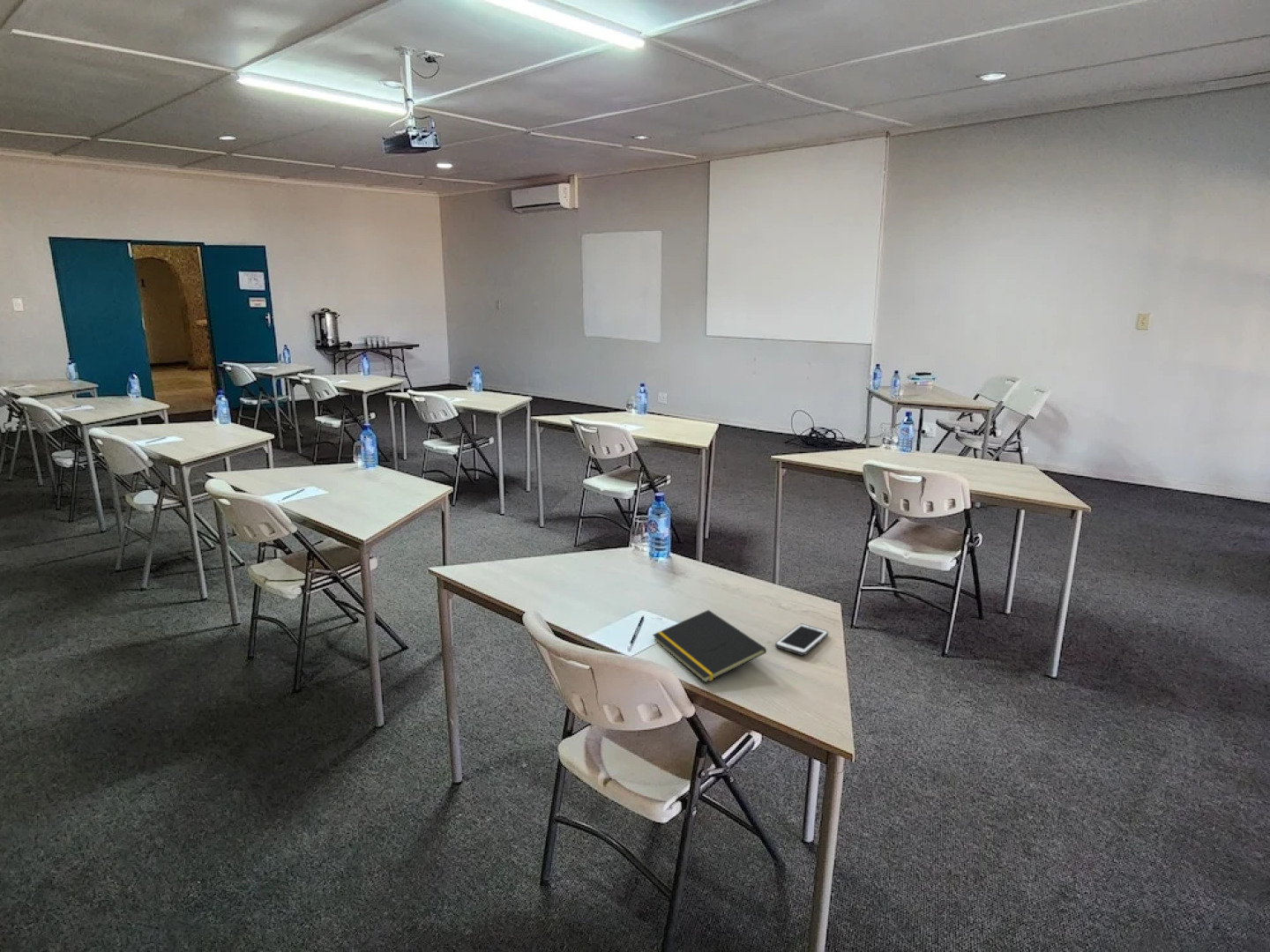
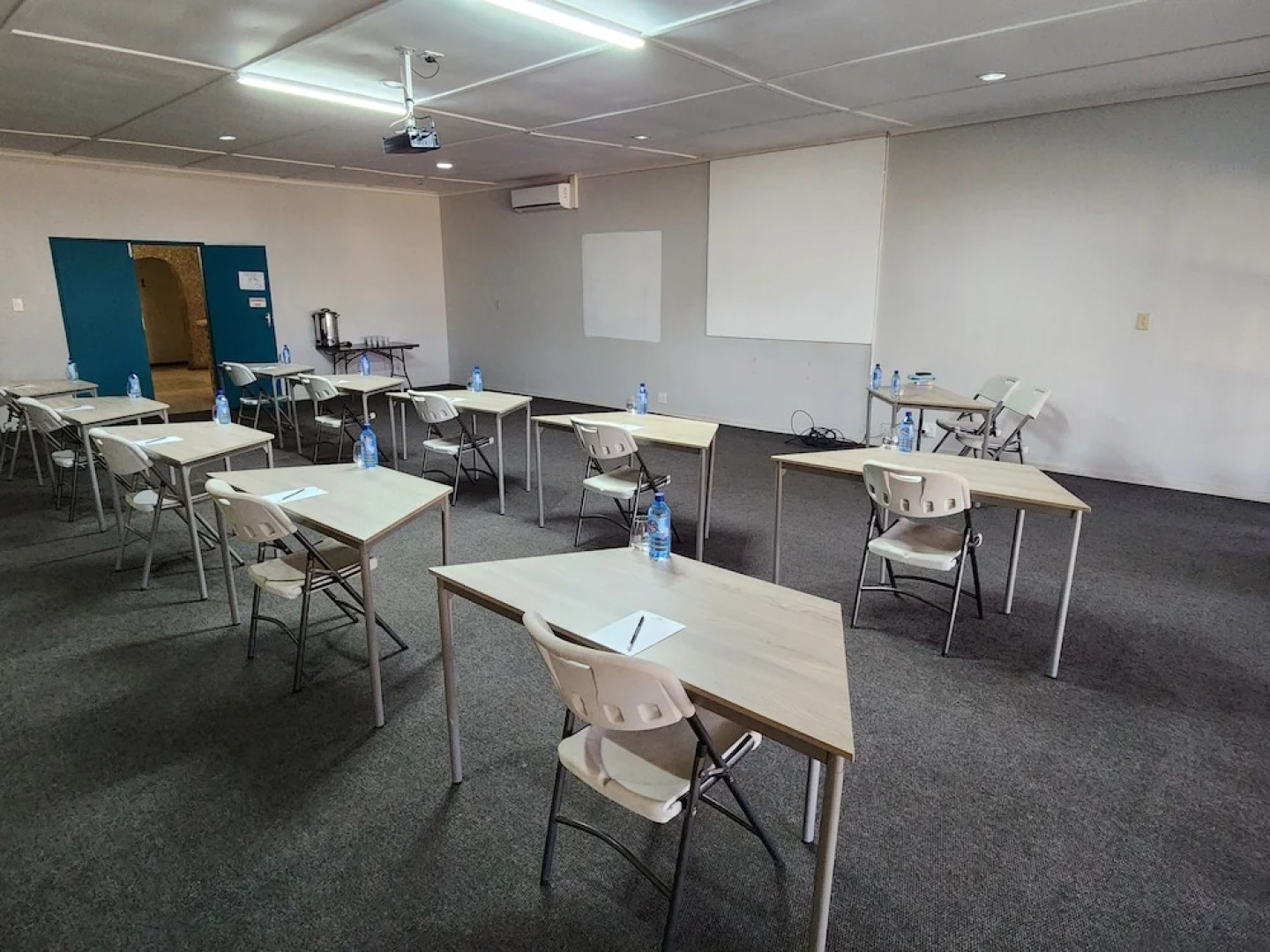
- cell phone (802, 639)
- notepad (706, 643)
